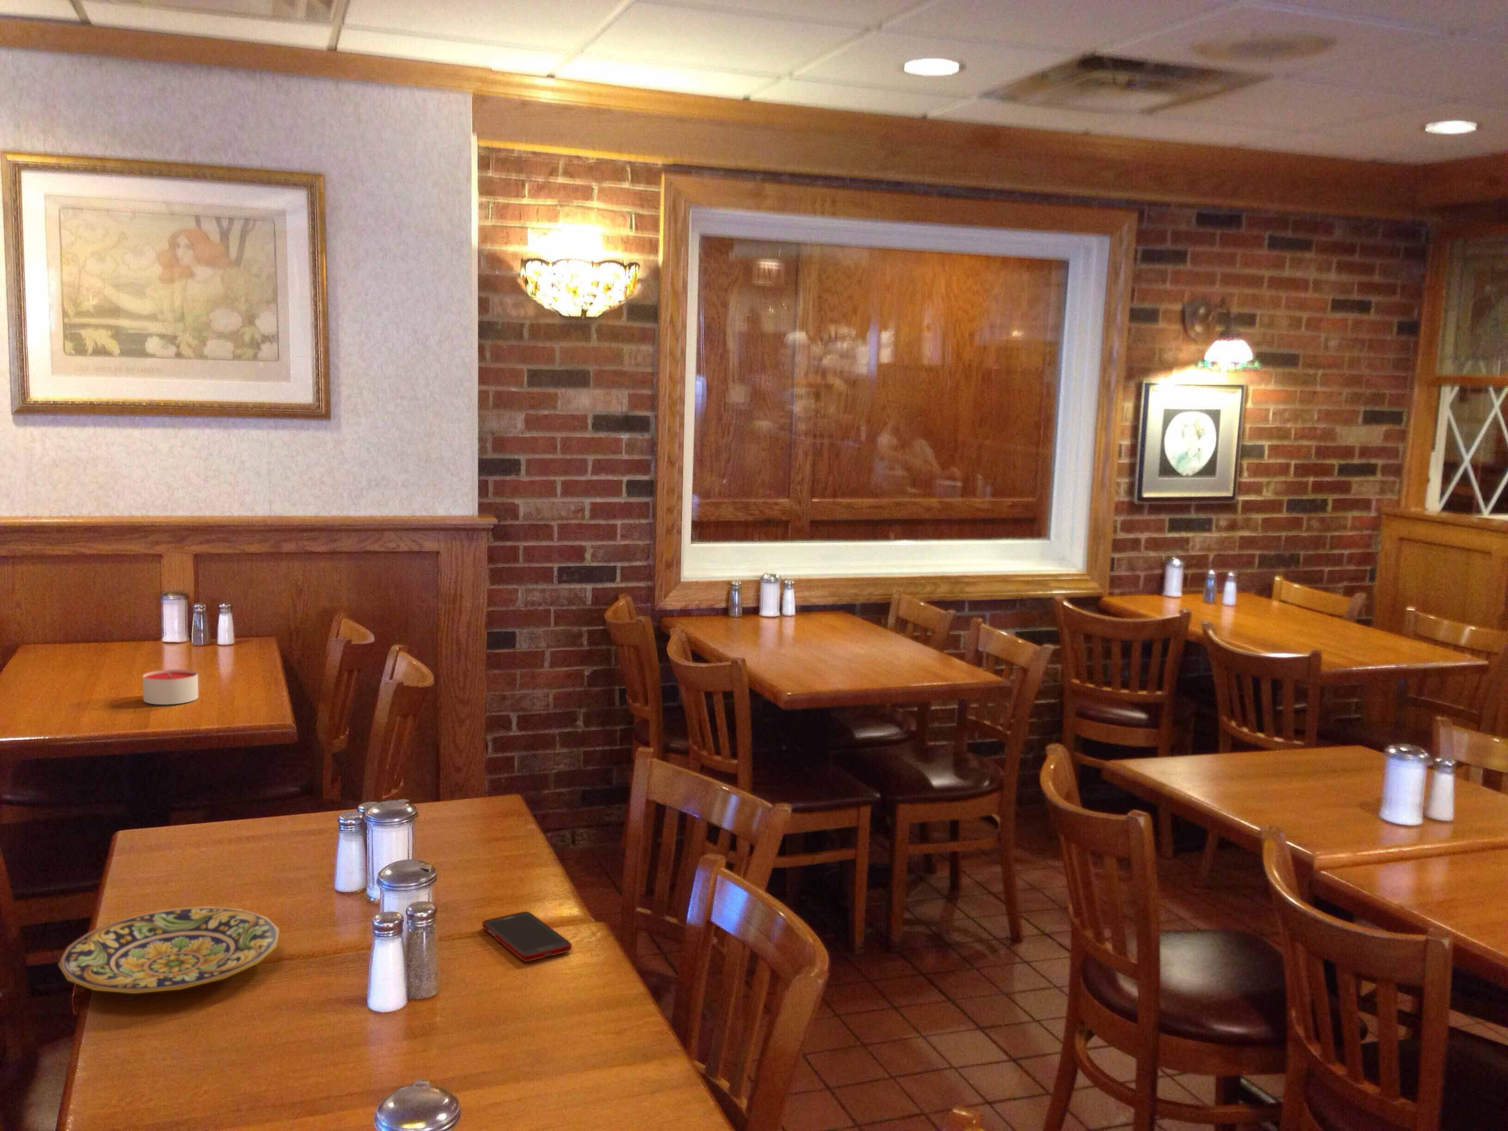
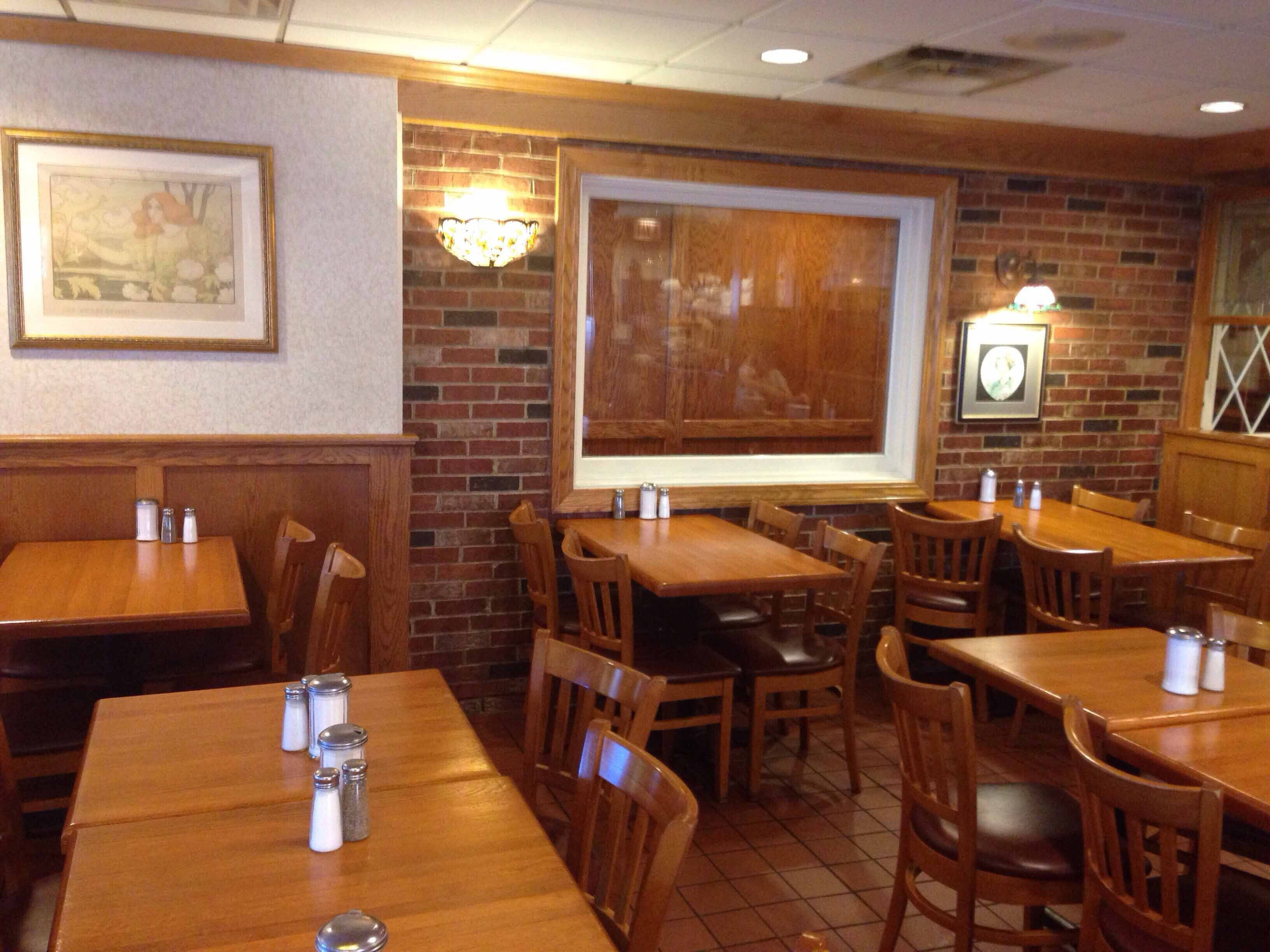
- plate (173, 955)
- cell phone (526, 936)
- candle (171, 685)
